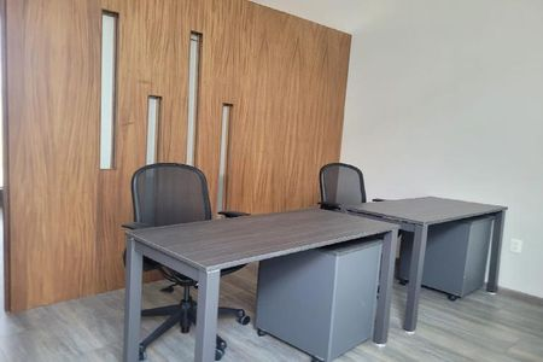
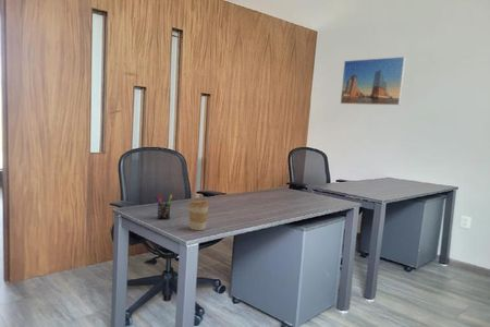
+ coffee cup (198, 214)
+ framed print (370, 82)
+ pen holder (164, 205)
